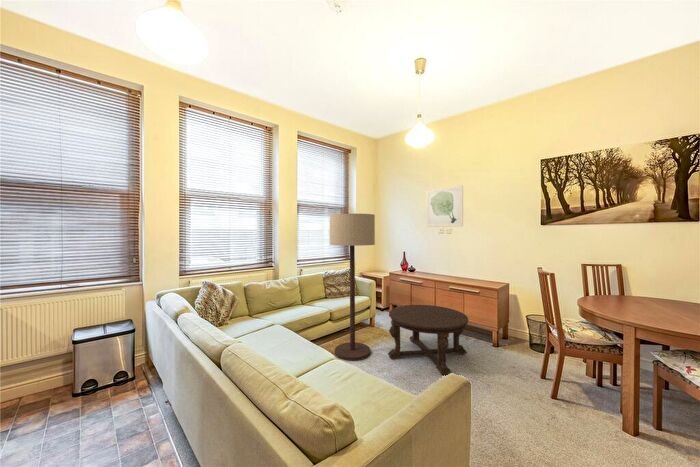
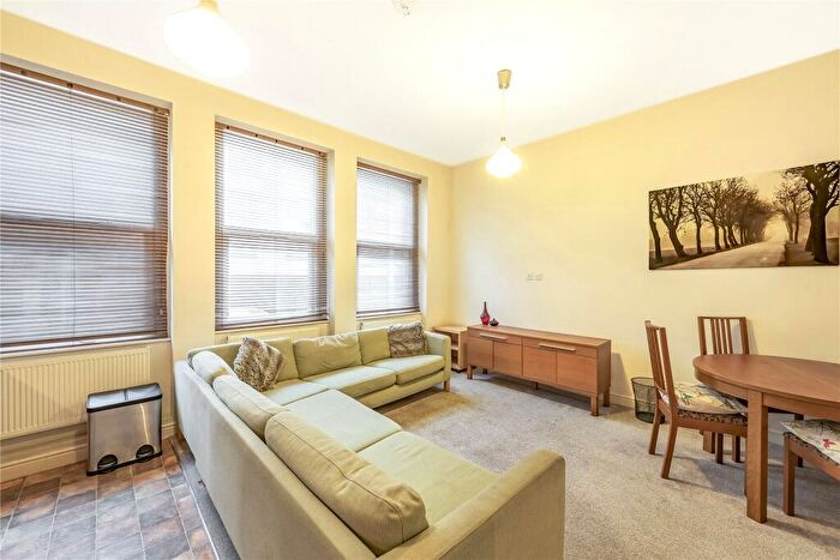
- floor lamp (352, 283)
- wall art (443, 207)
- coffee table (427, 332)
